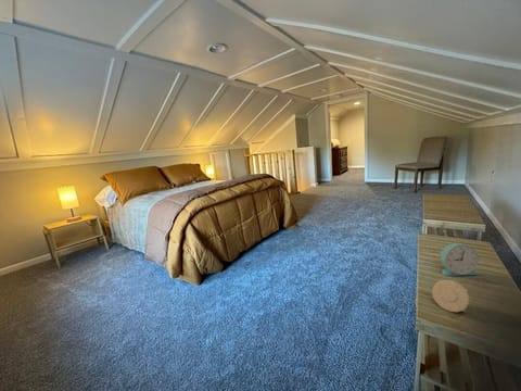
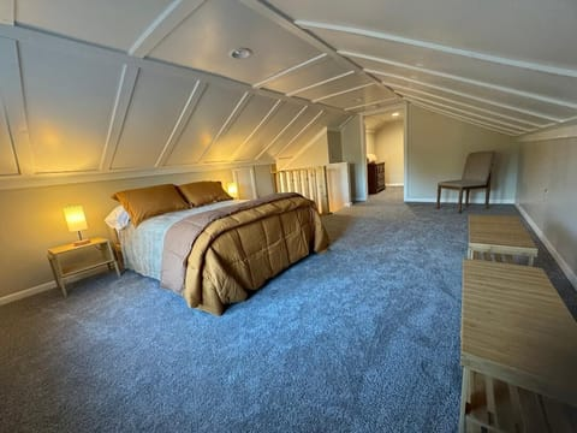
- alarm clock (457, 256)
- cup (448, 293)
